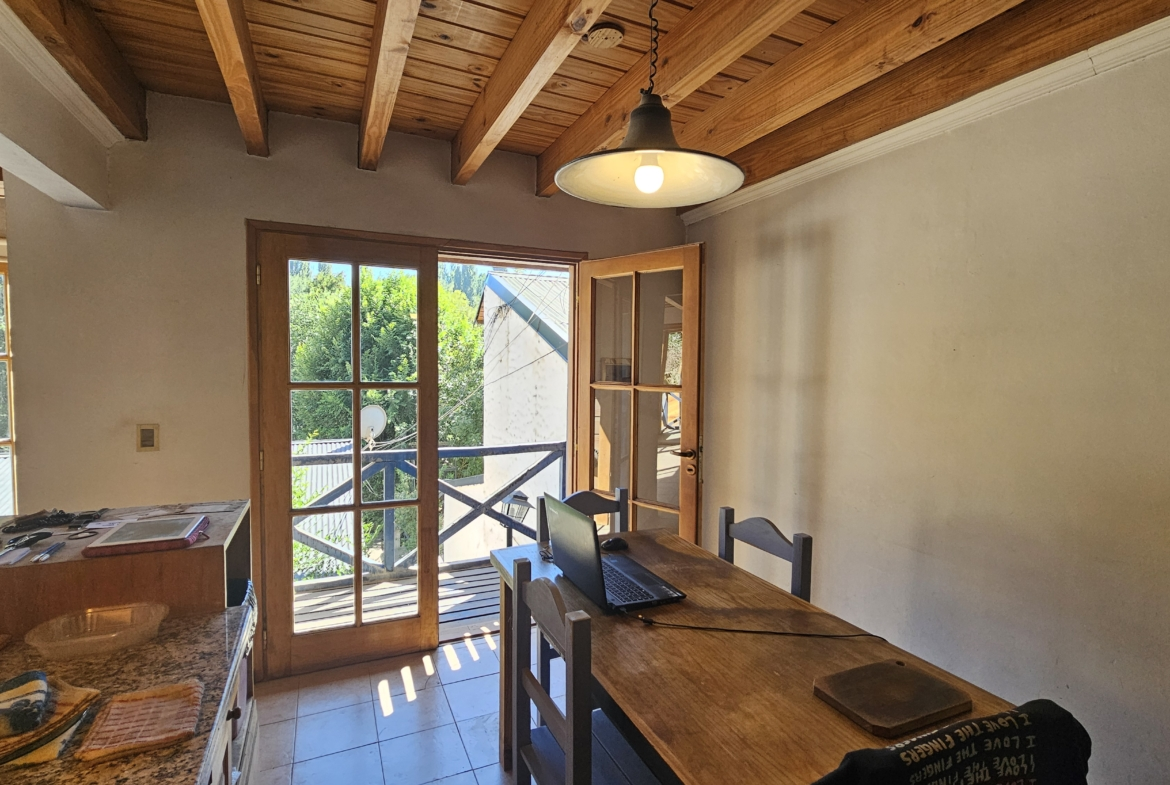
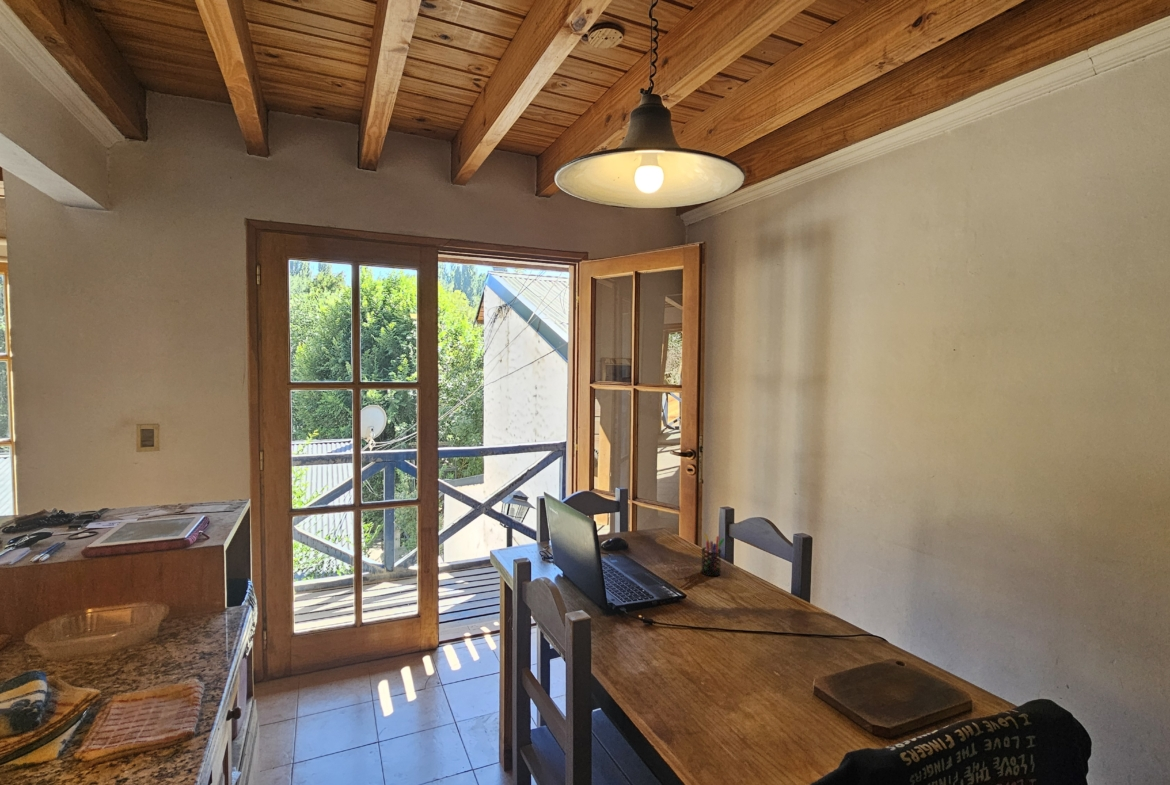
+ pen holder (713, 553)
